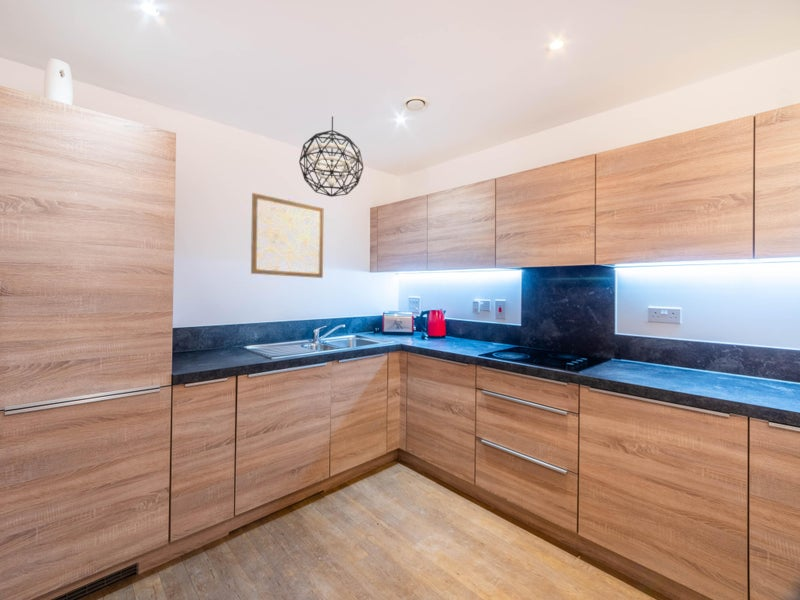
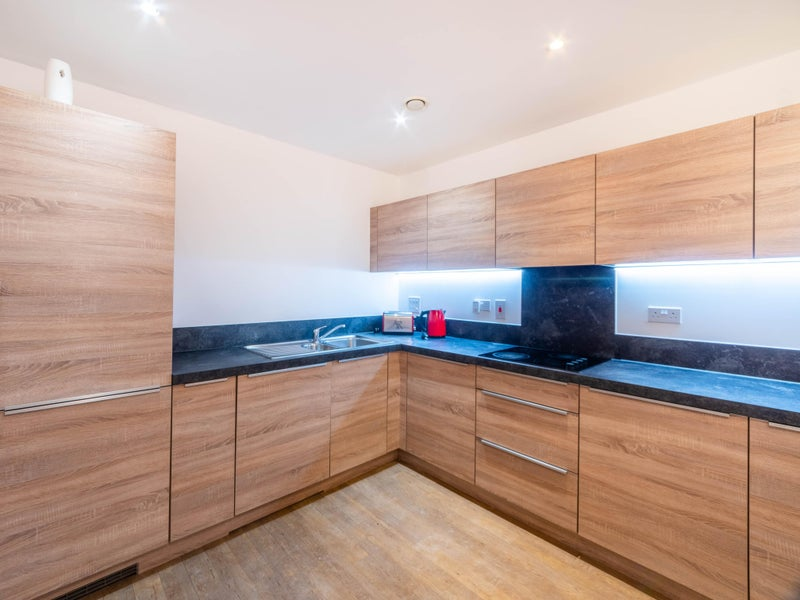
- pendant light (331, 156)
- wall art (287, 239)
